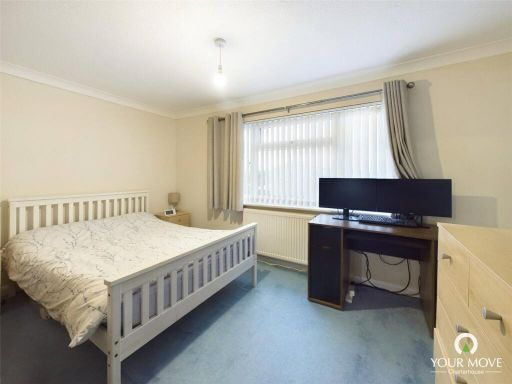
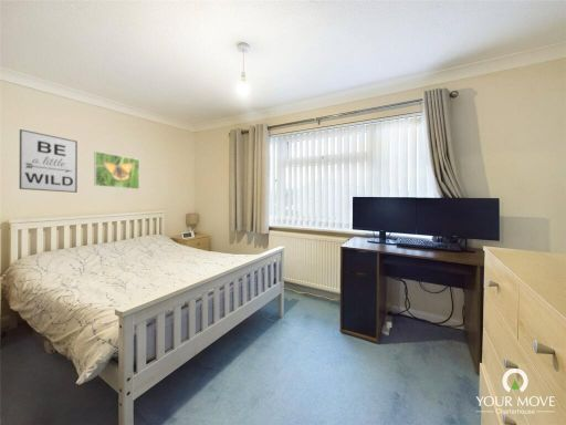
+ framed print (118, 172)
+ wall art (50, 163)
